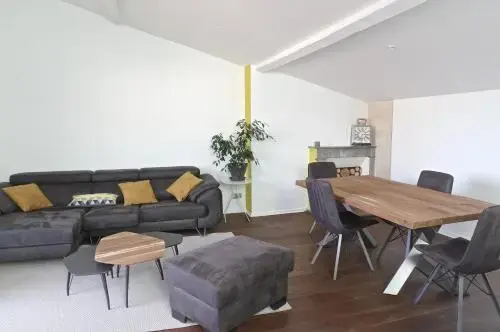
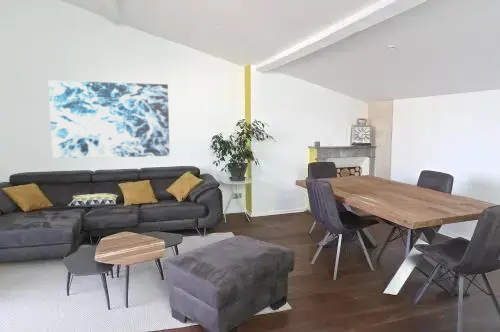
+ wall art (112, 120)
